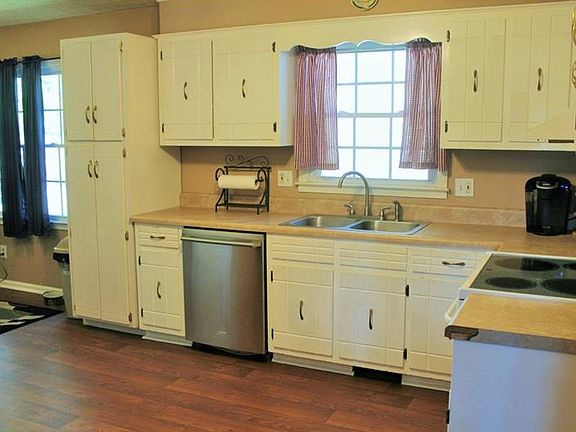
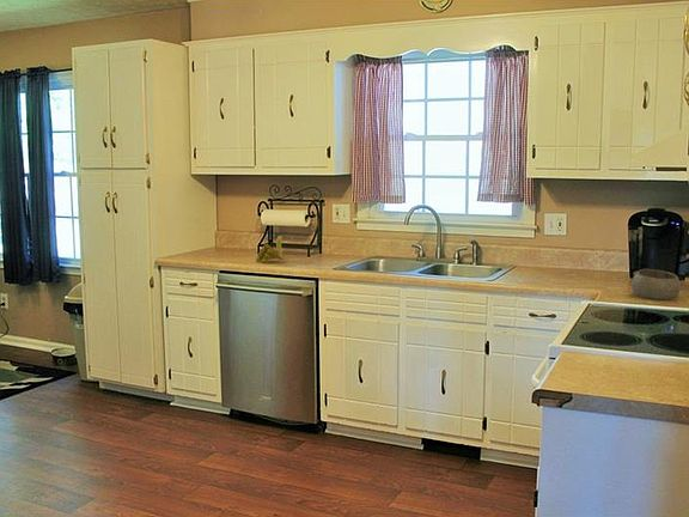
+ banana (272, 248)
+ bowl (656, 284)
